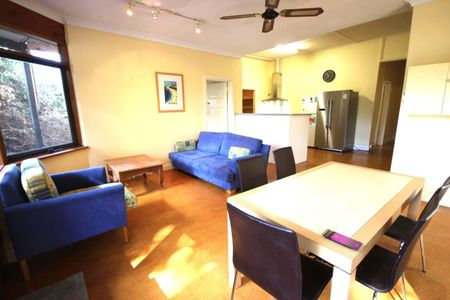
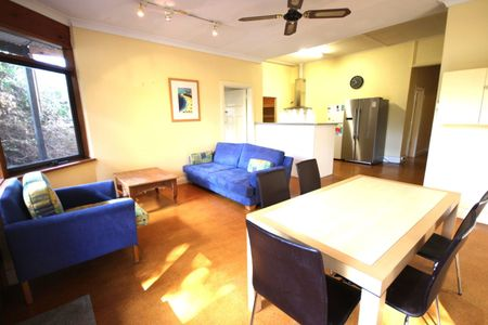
- smartphone (341, 238)
